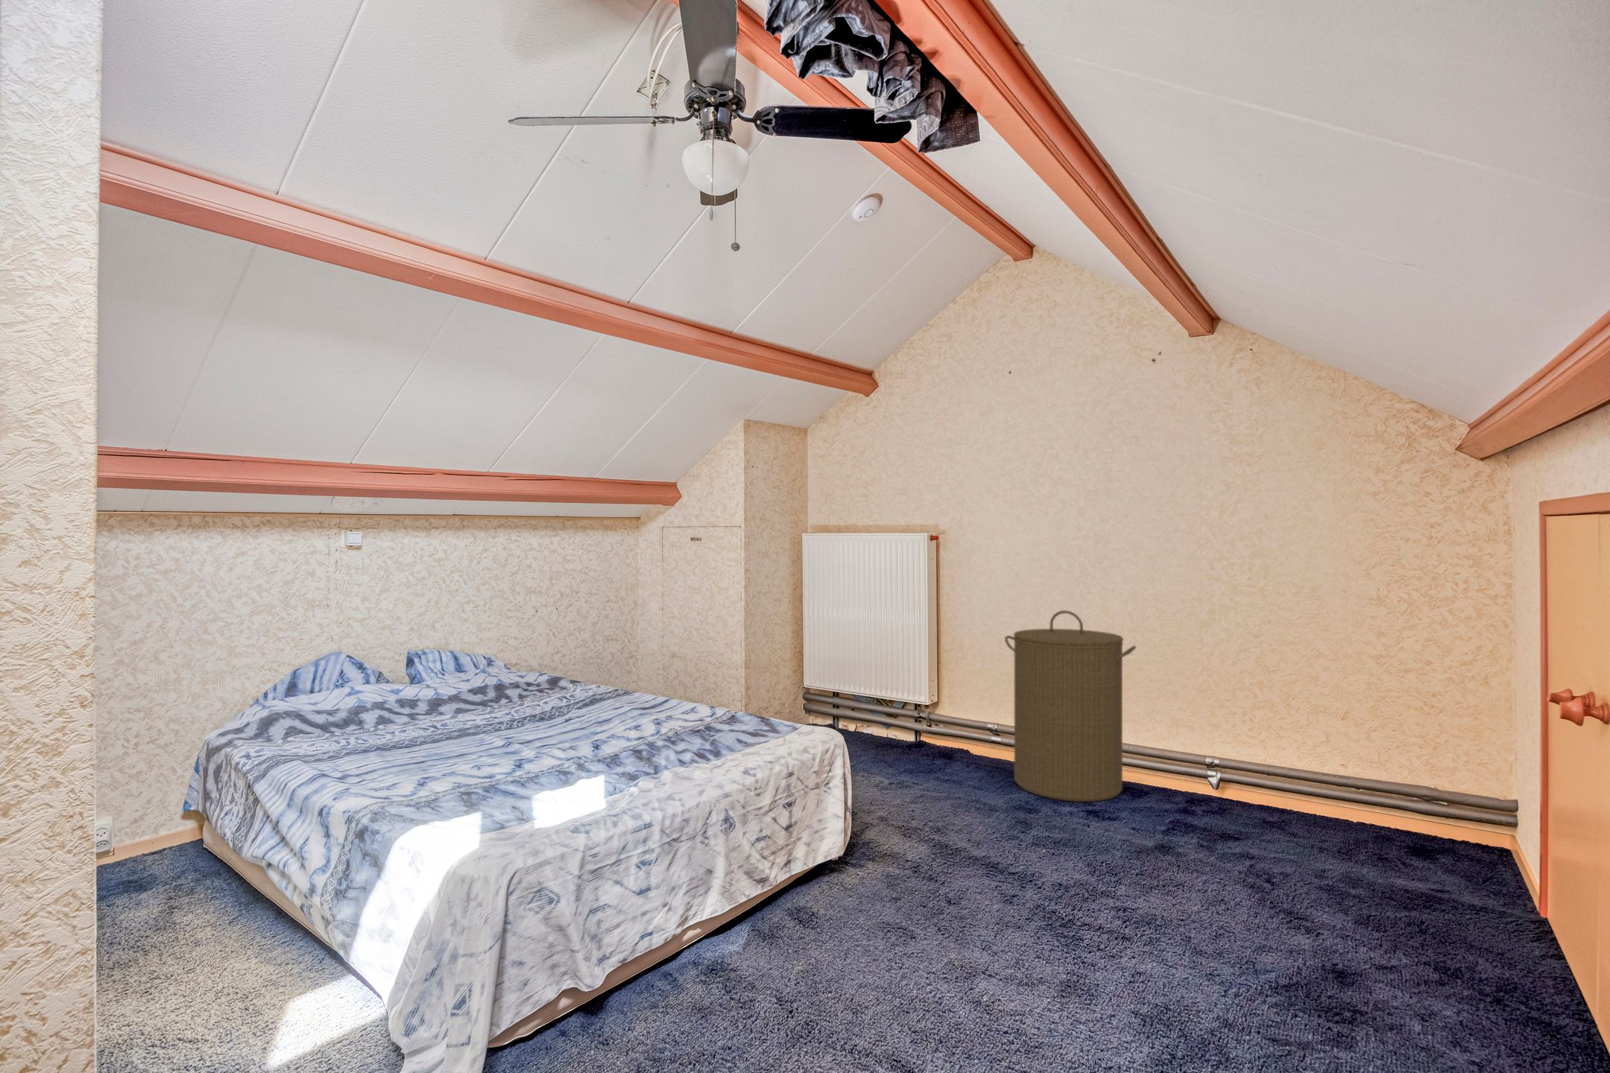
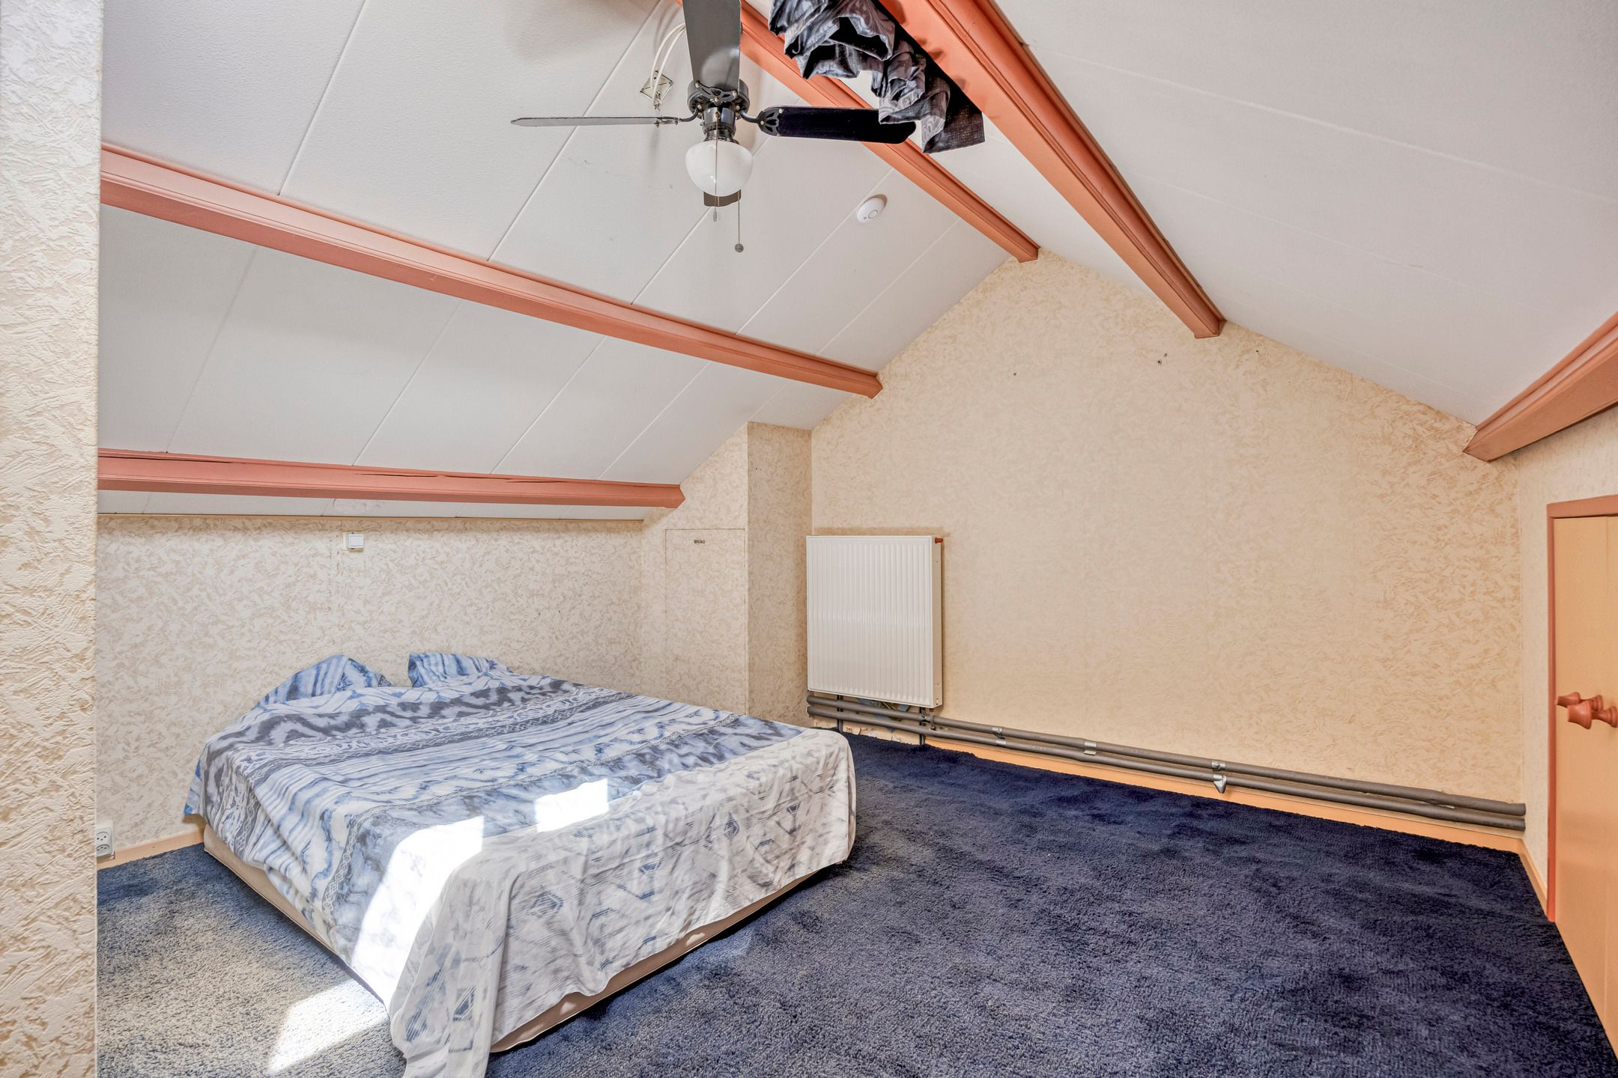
- laundry hamper (1066, 697)
